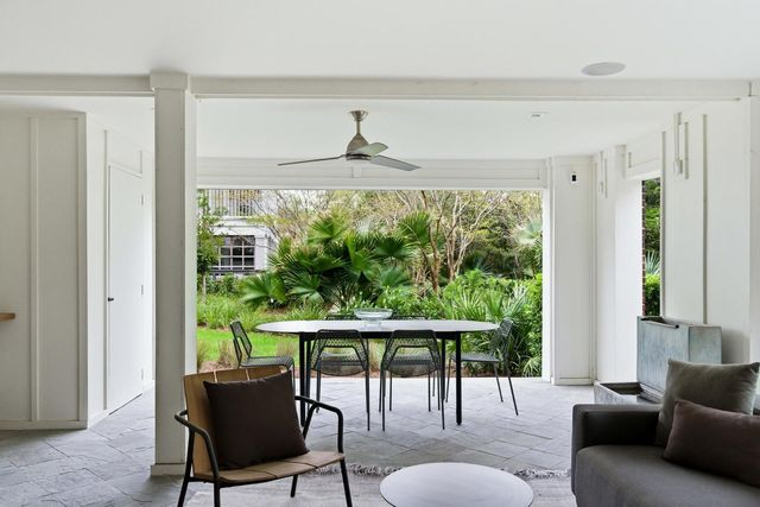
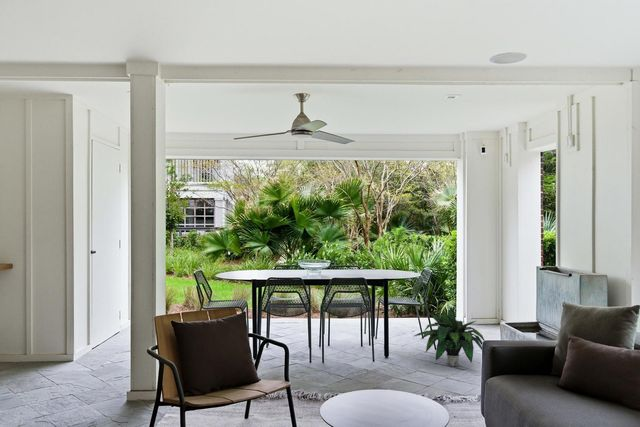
+ potted plant (450, 336)
